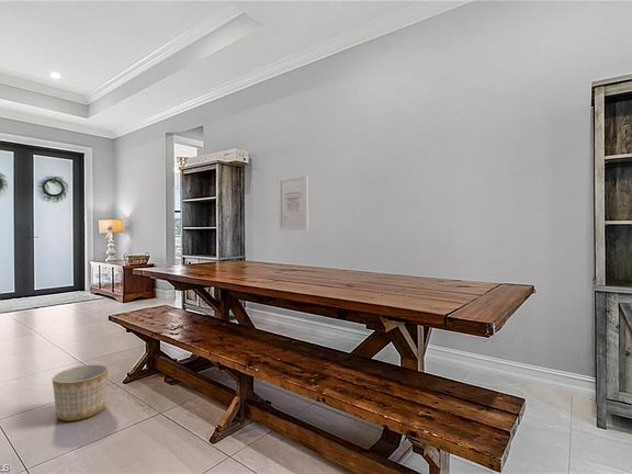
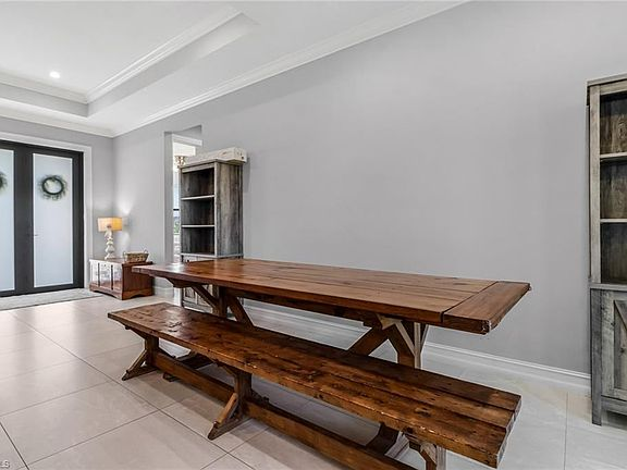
- wall art (292, 203)
- planter (81, 392)
